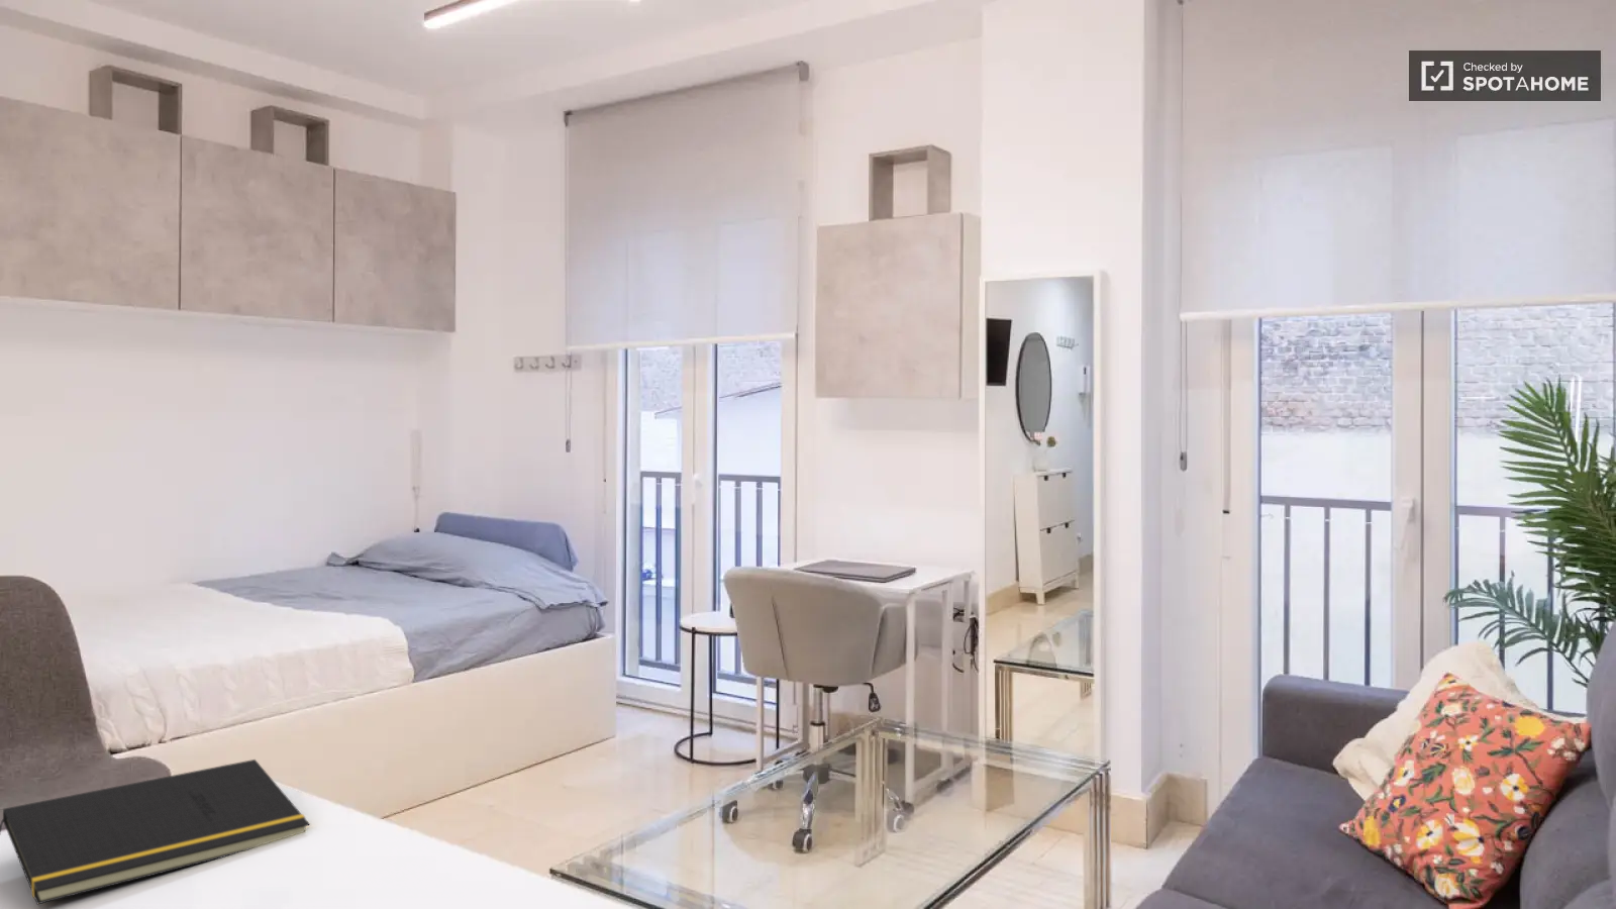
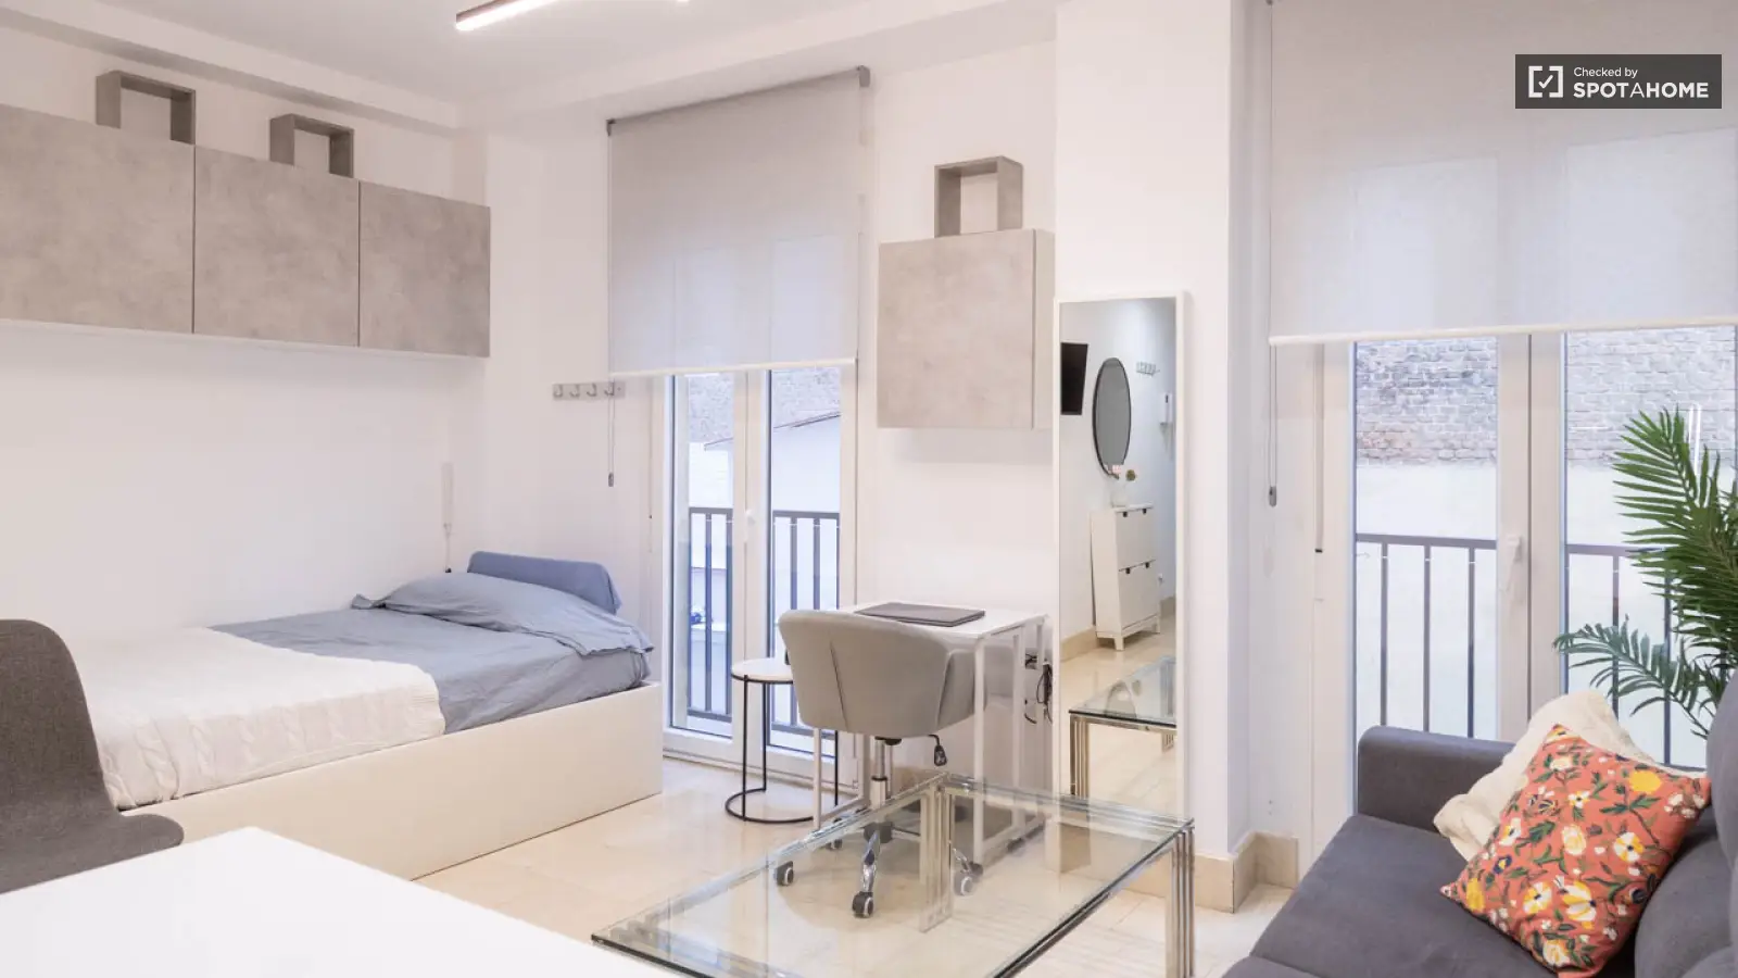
- notepad (160, 822)
